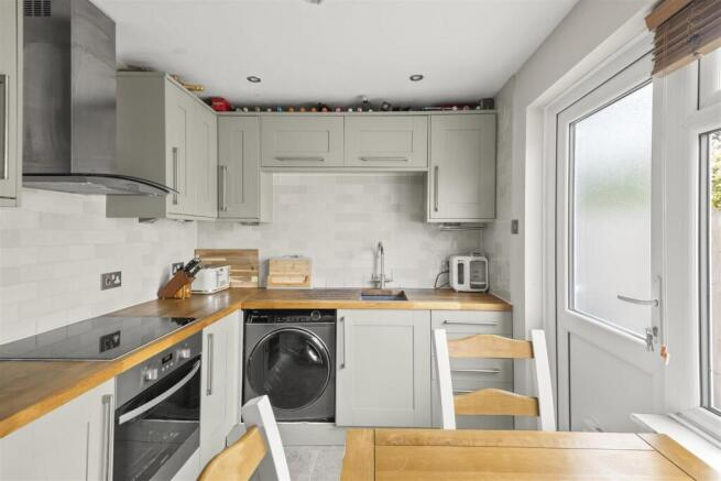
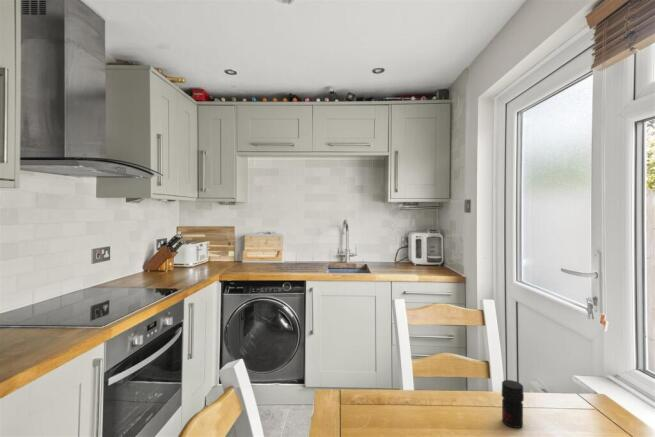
+ jar (512, 403)
